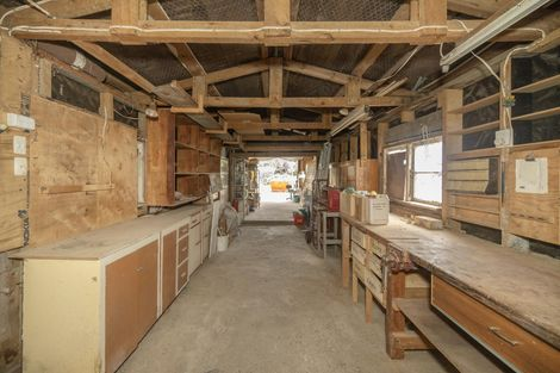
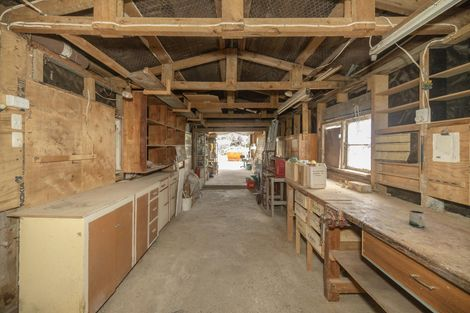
+ mug (418, 219)
